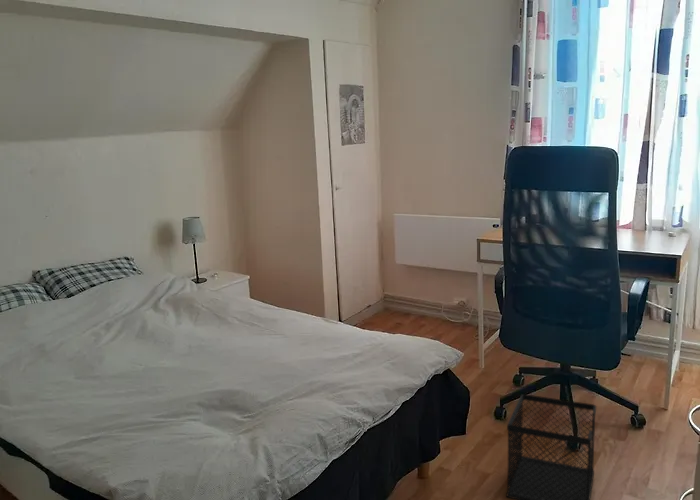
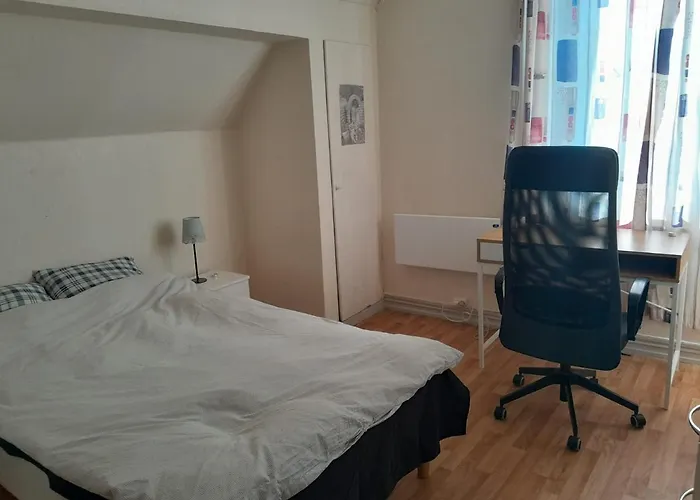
- wastebasket (552, 450)
